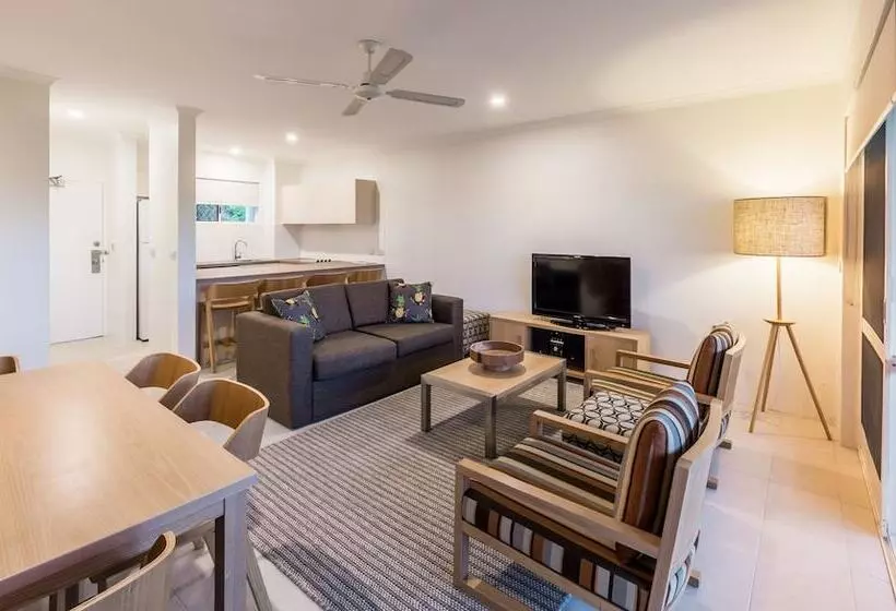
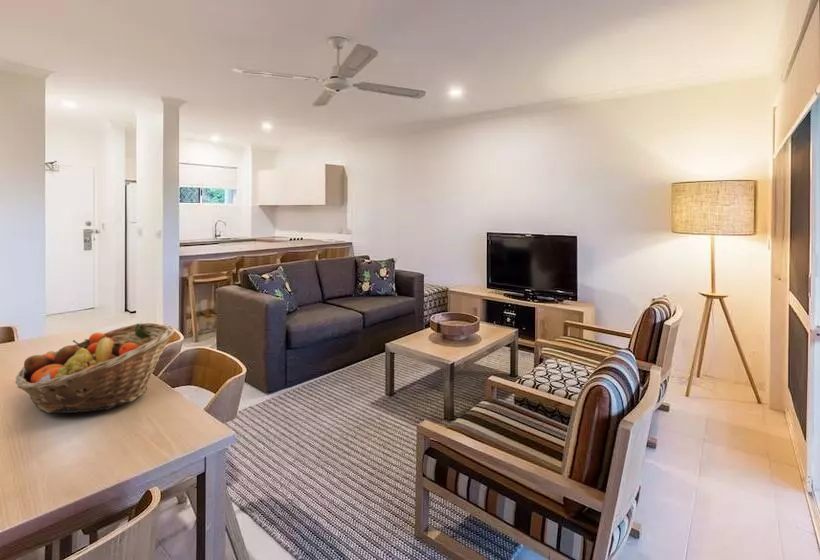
+ fruit basket (100, 363)
